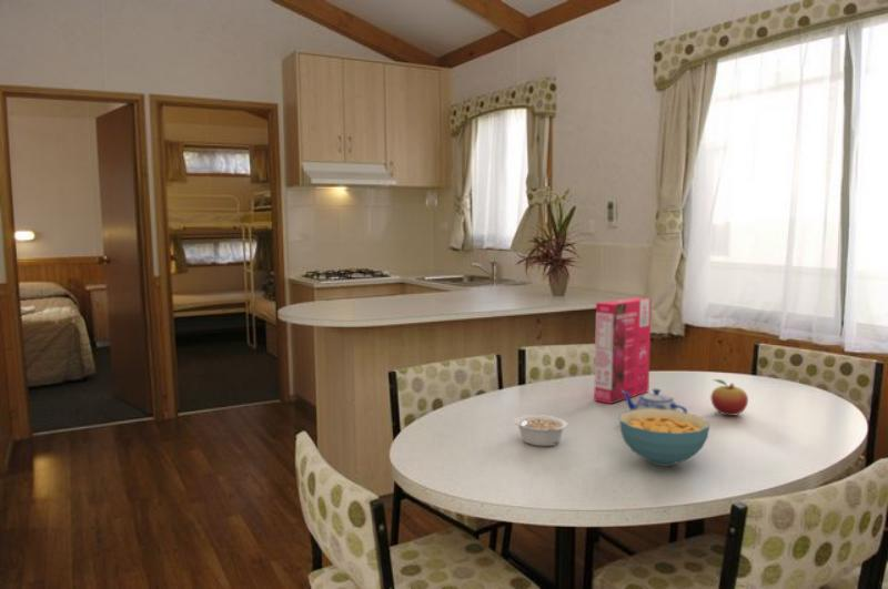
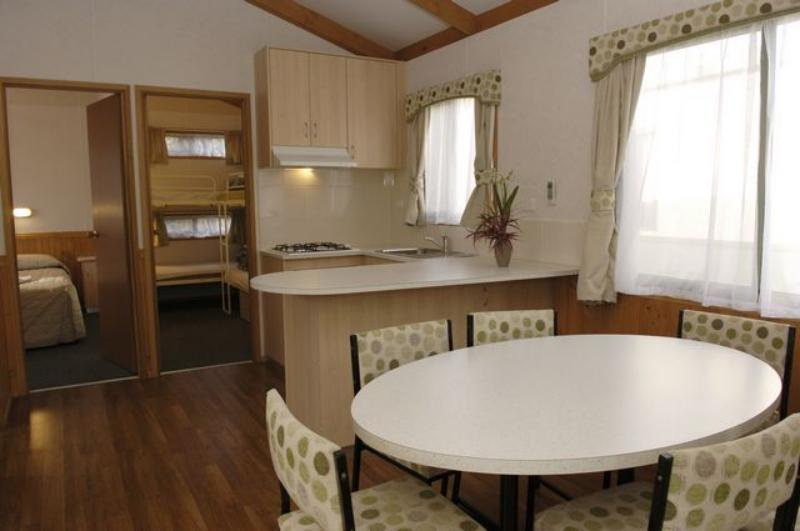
- cereal bowl (663, 440)
- teapot (652, 406)
- legume (542, 429)
- cereal box (623, 348)
- fruit (729, 396)
